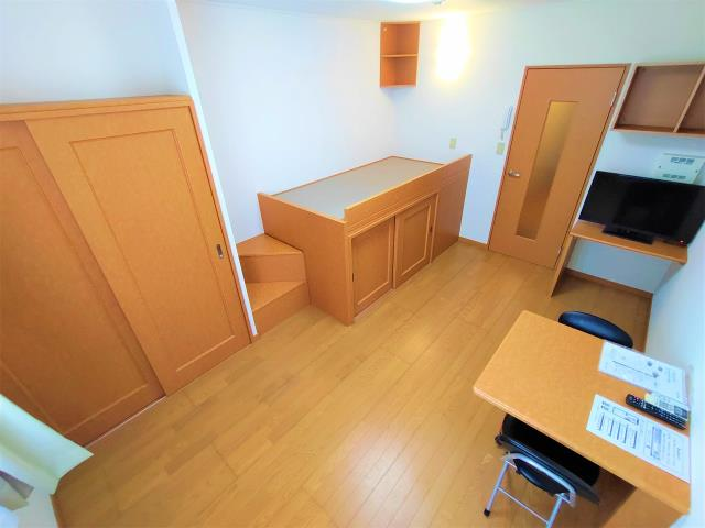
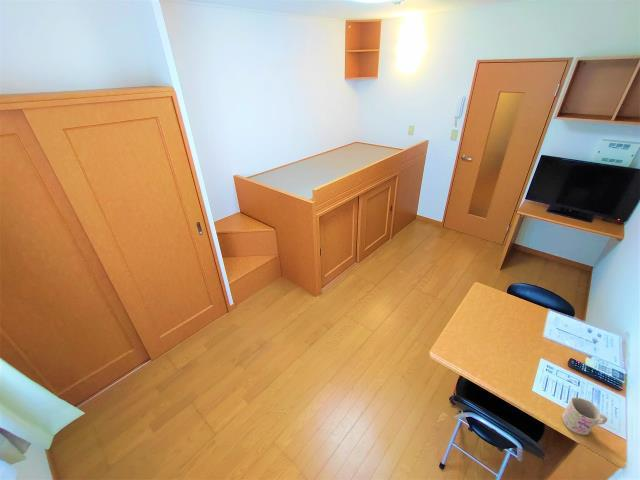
+ mug (585, 417)
